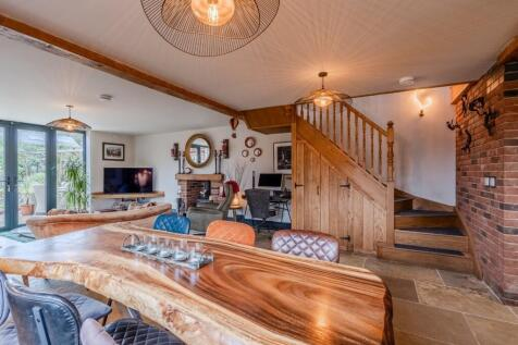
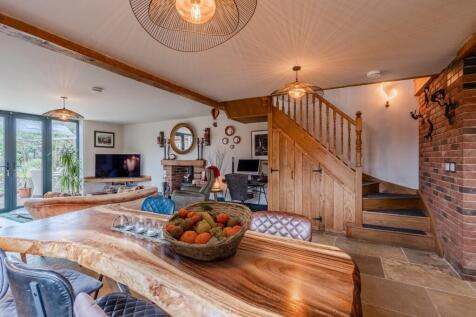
+ fruit basket (207, 227)
